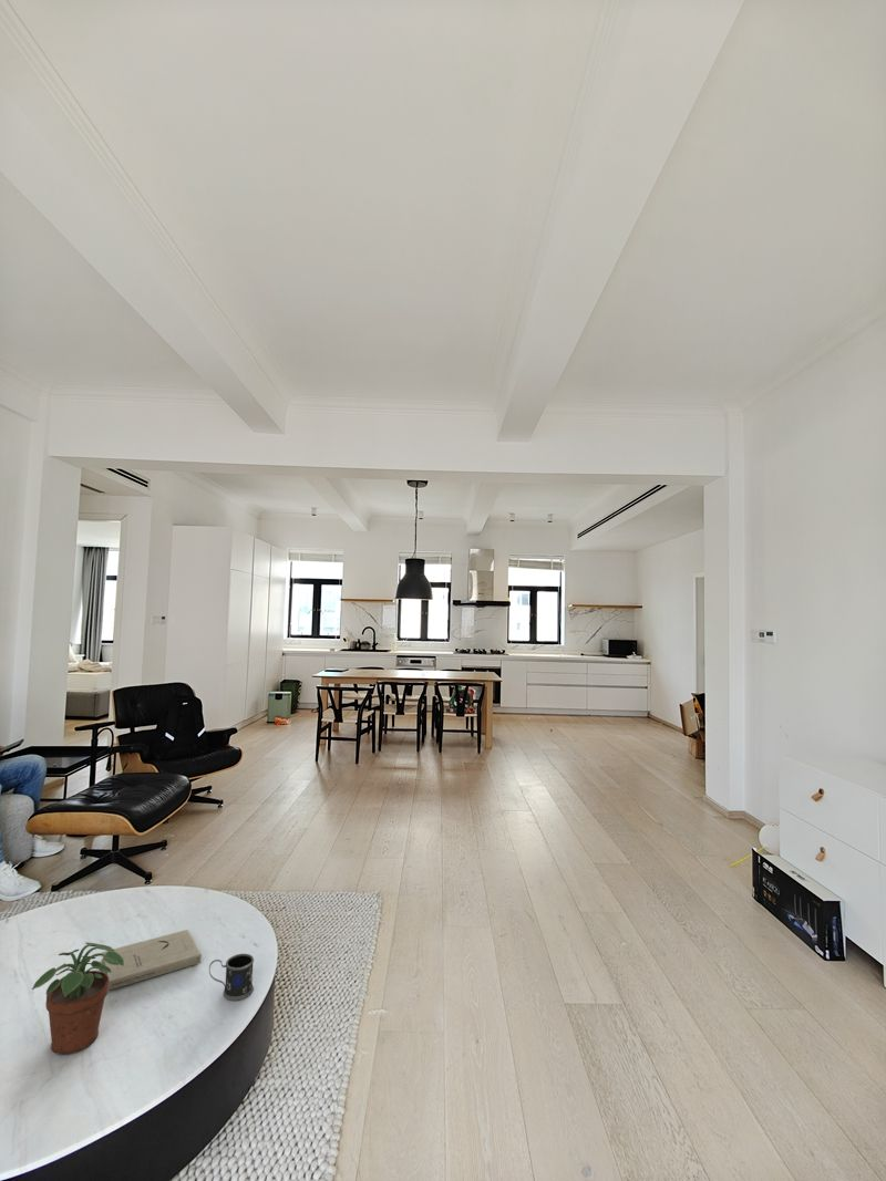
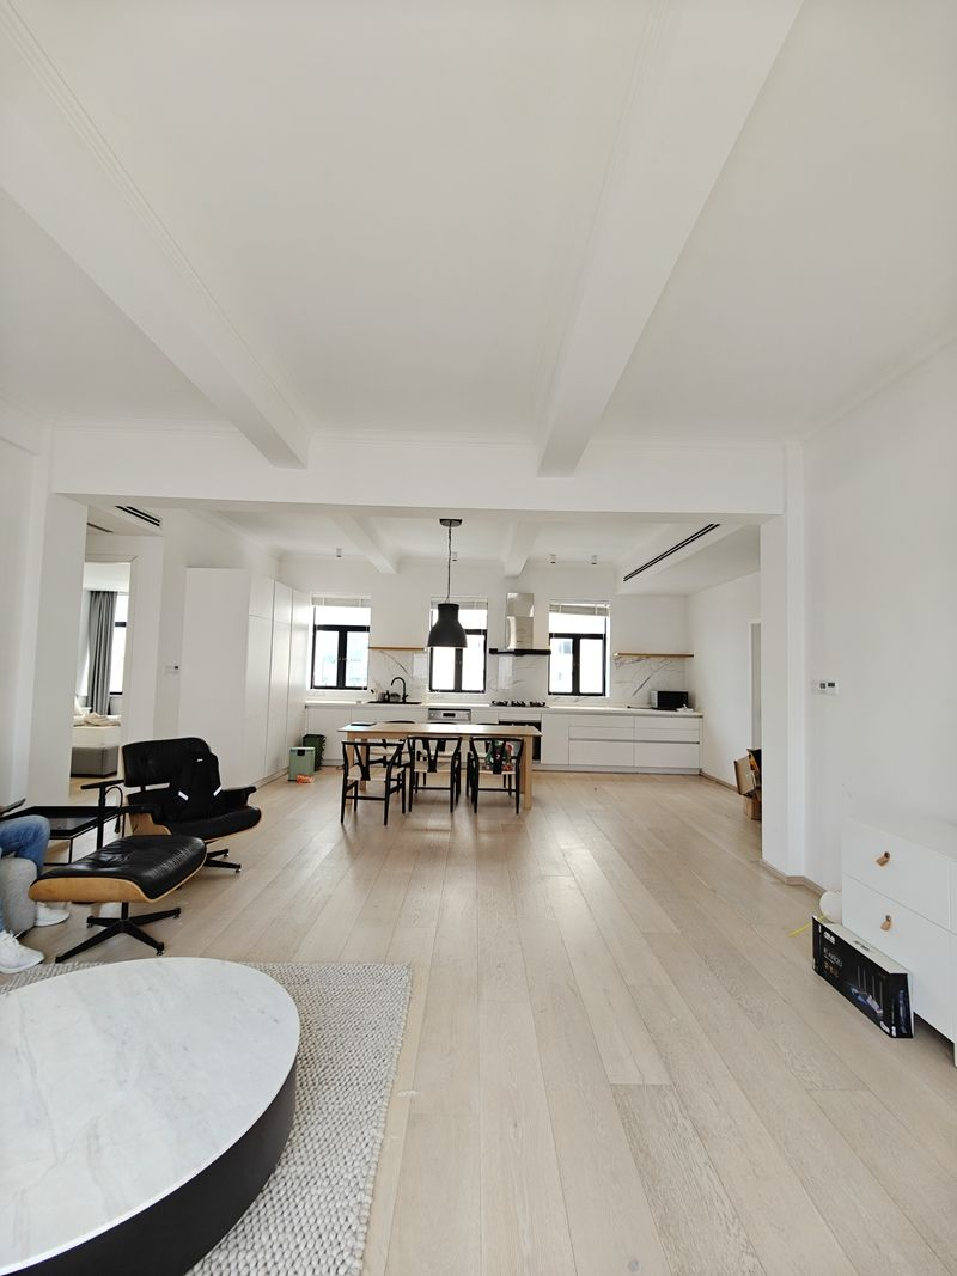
- mug (231, 974)
- potted plant (79, 998)
- book (151, 956)
